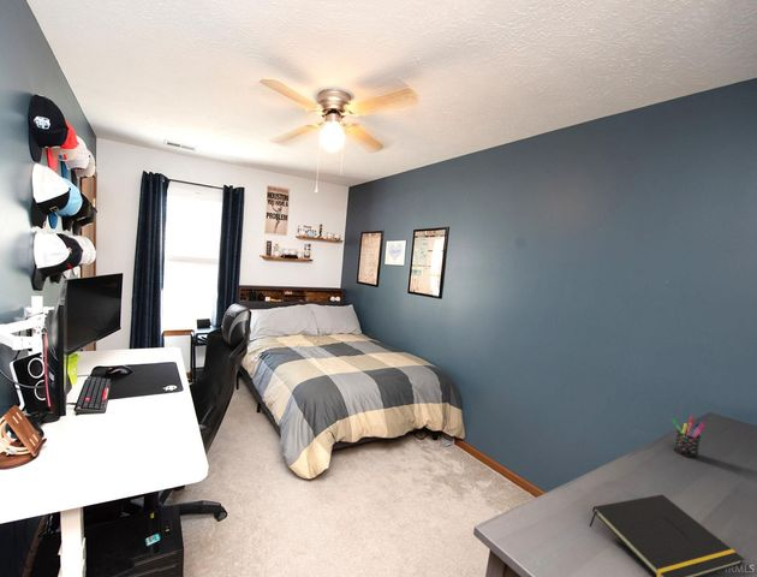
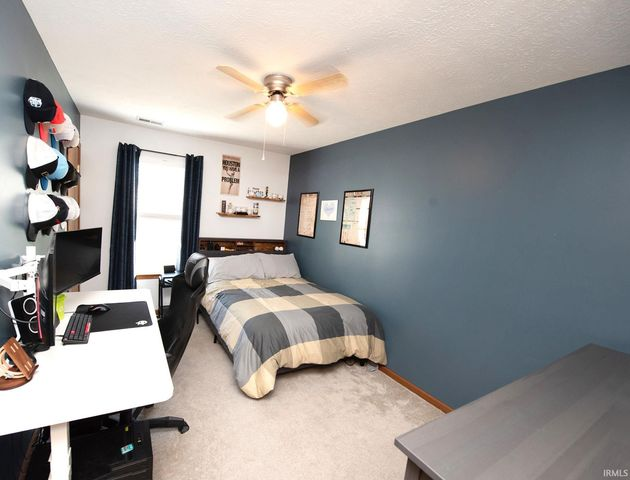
- notepad (663, 534)
- pen holder (685, 434)
